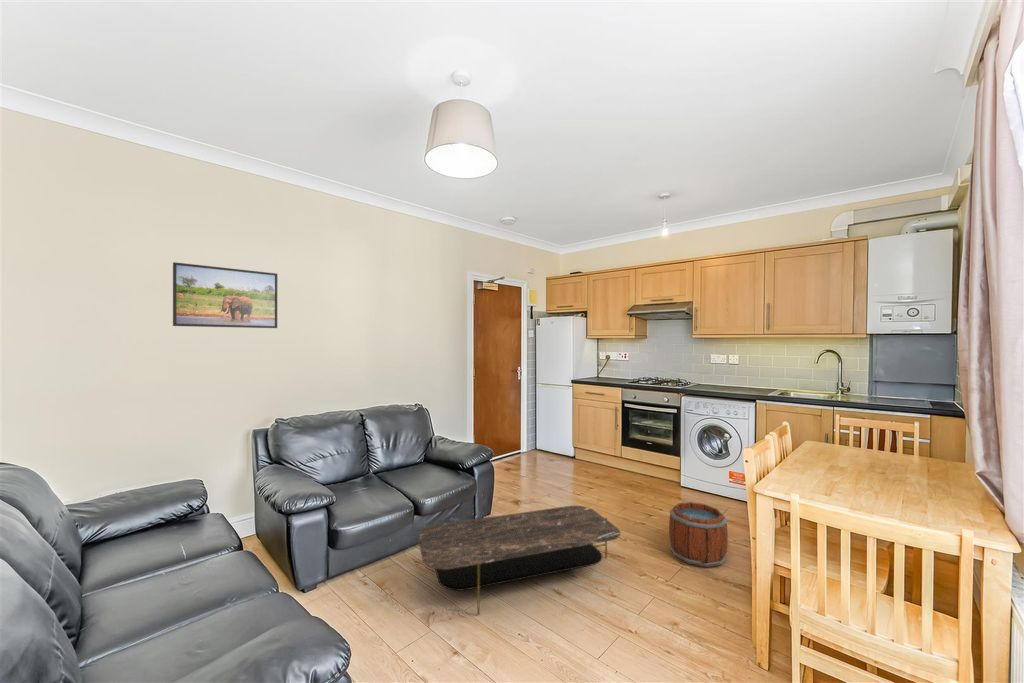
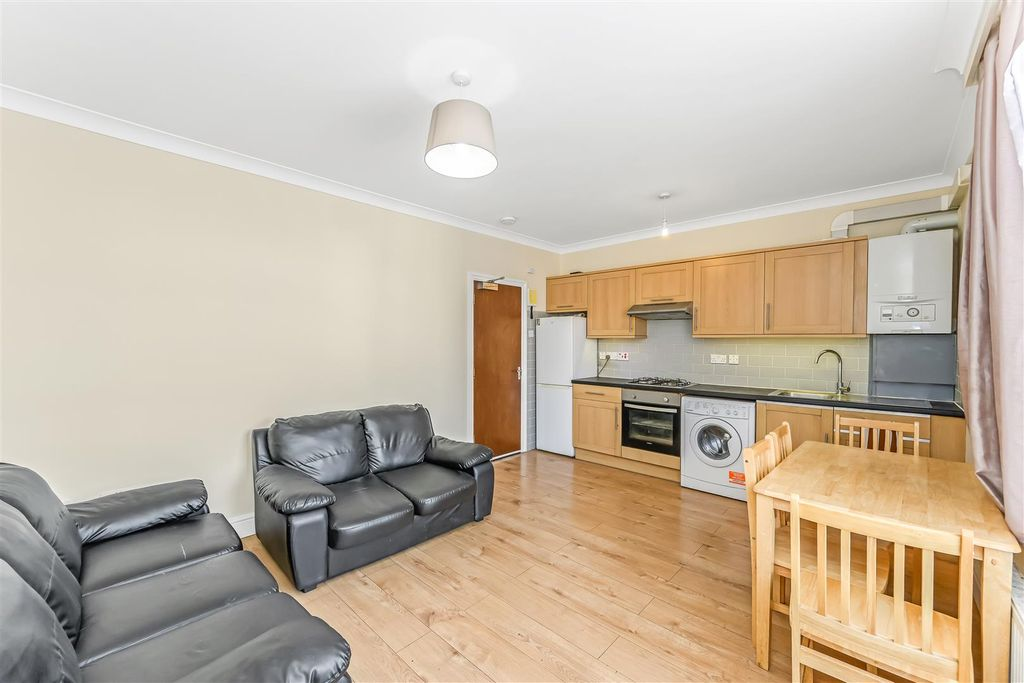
- bucket (697, 533)
- coffee table (520, 553)
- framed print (229, 297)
